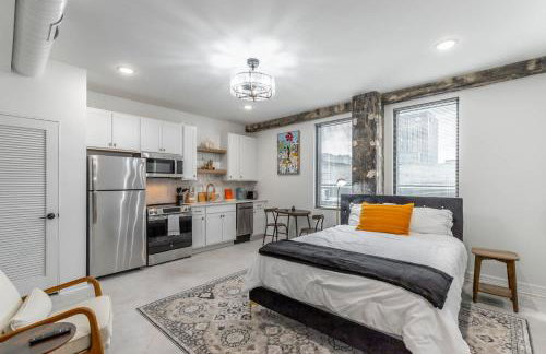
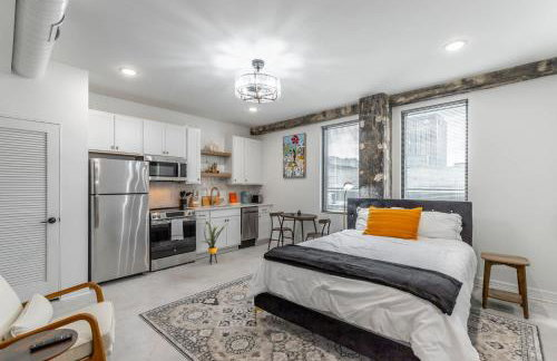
+ house plant (213, 242)
